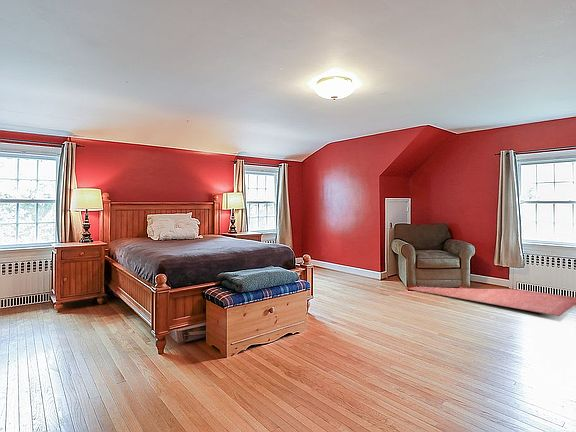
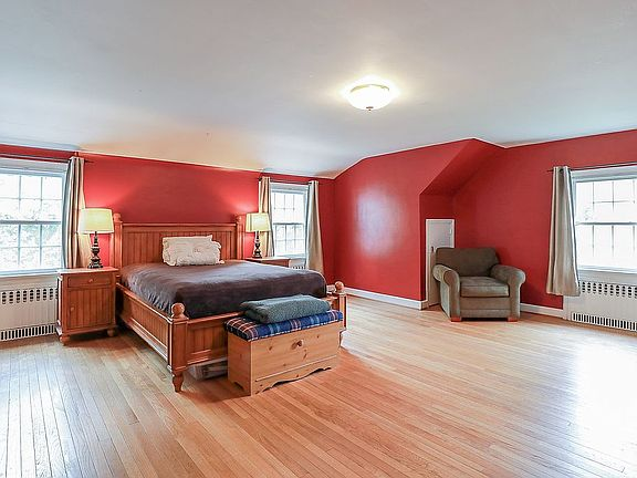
- rug (489, 293)
